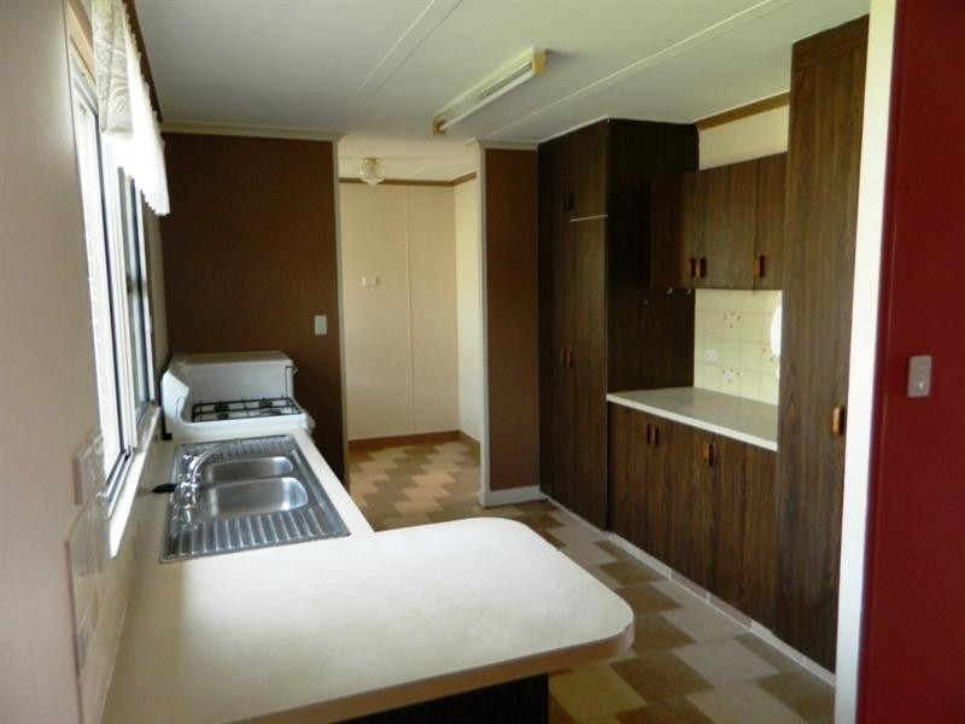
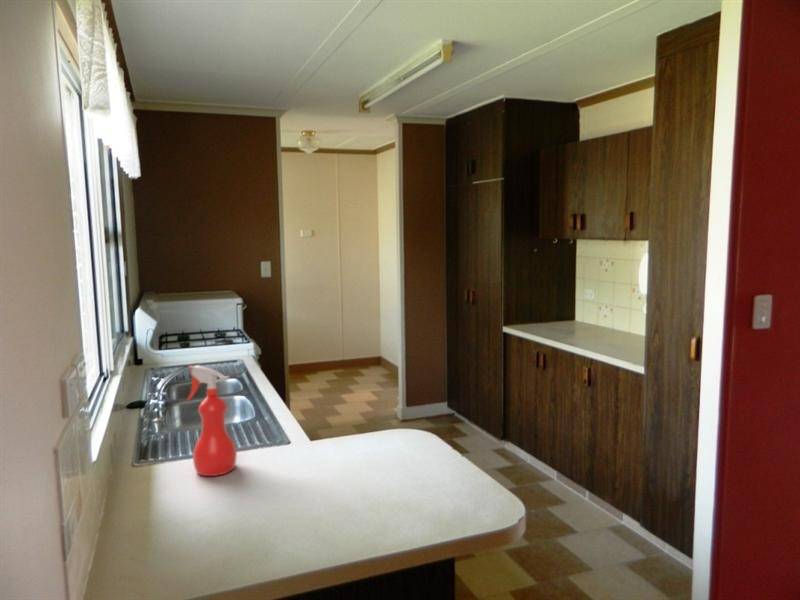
+ spray bottle (209, 418)
